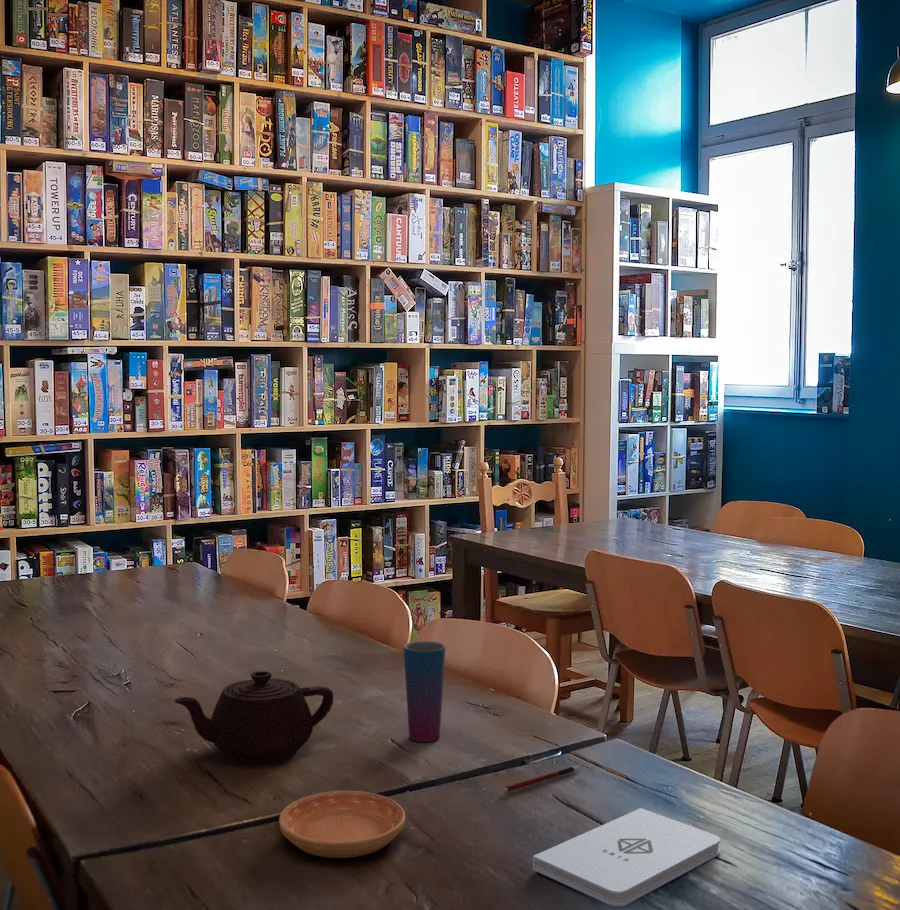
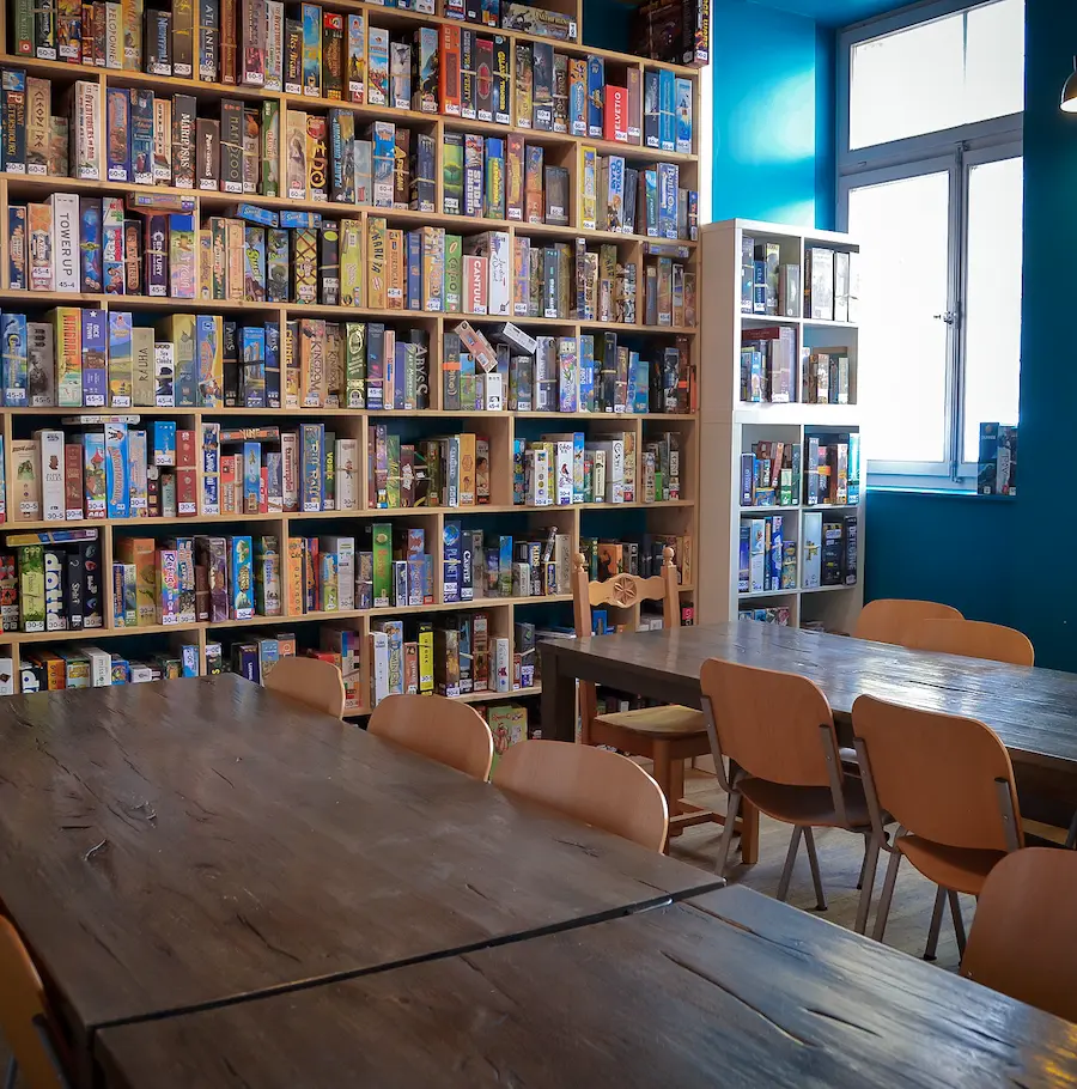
- teapot (256, 712)
- pen (543, 778)
- cup (424, 691)
- saucer (342, 825)
- notepad (630, 853)
